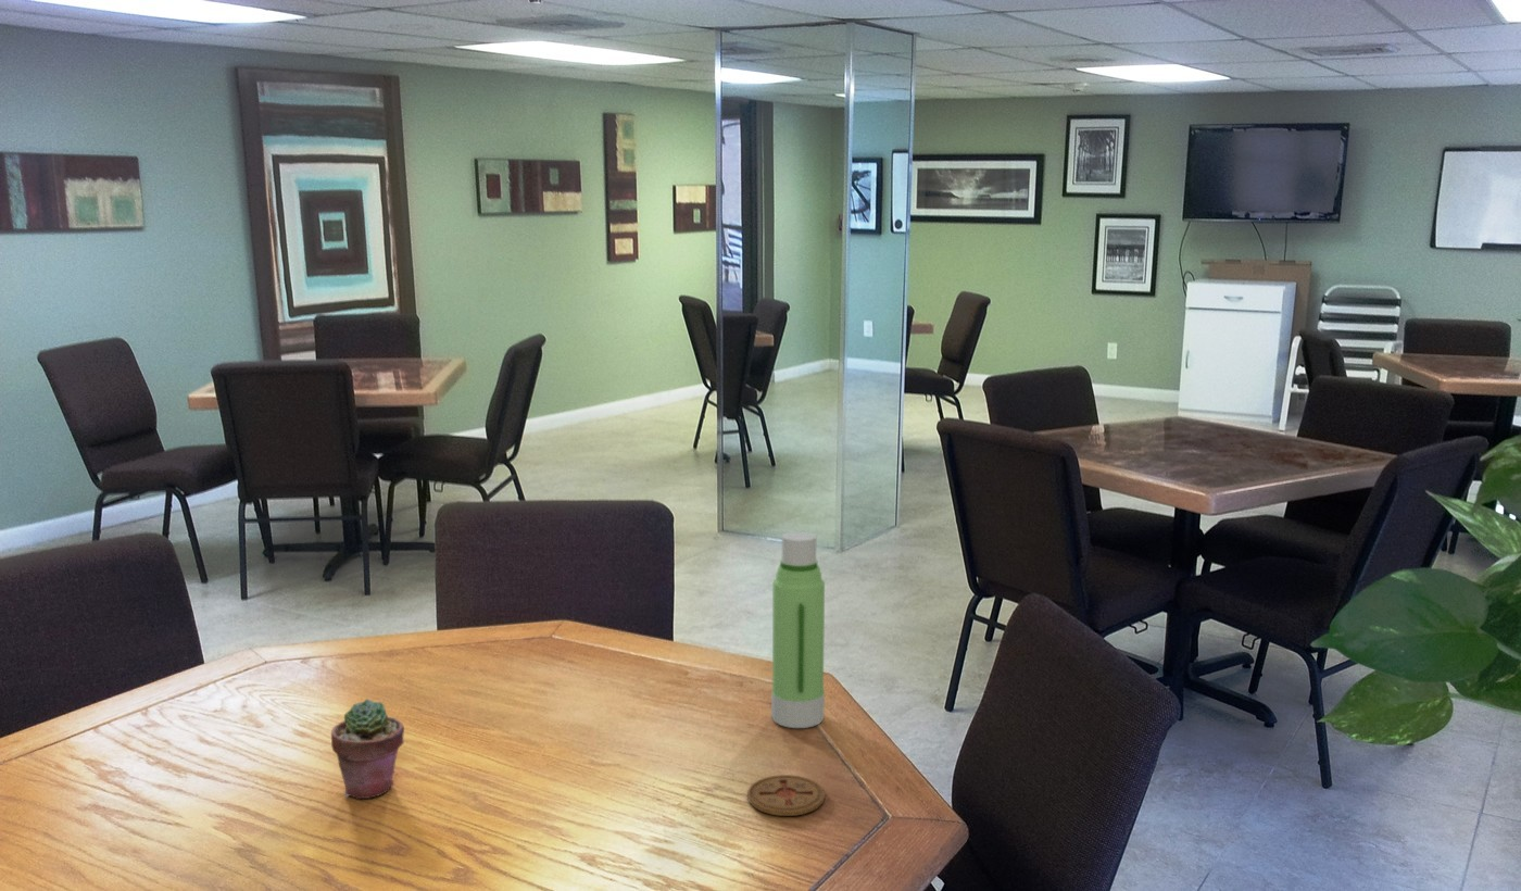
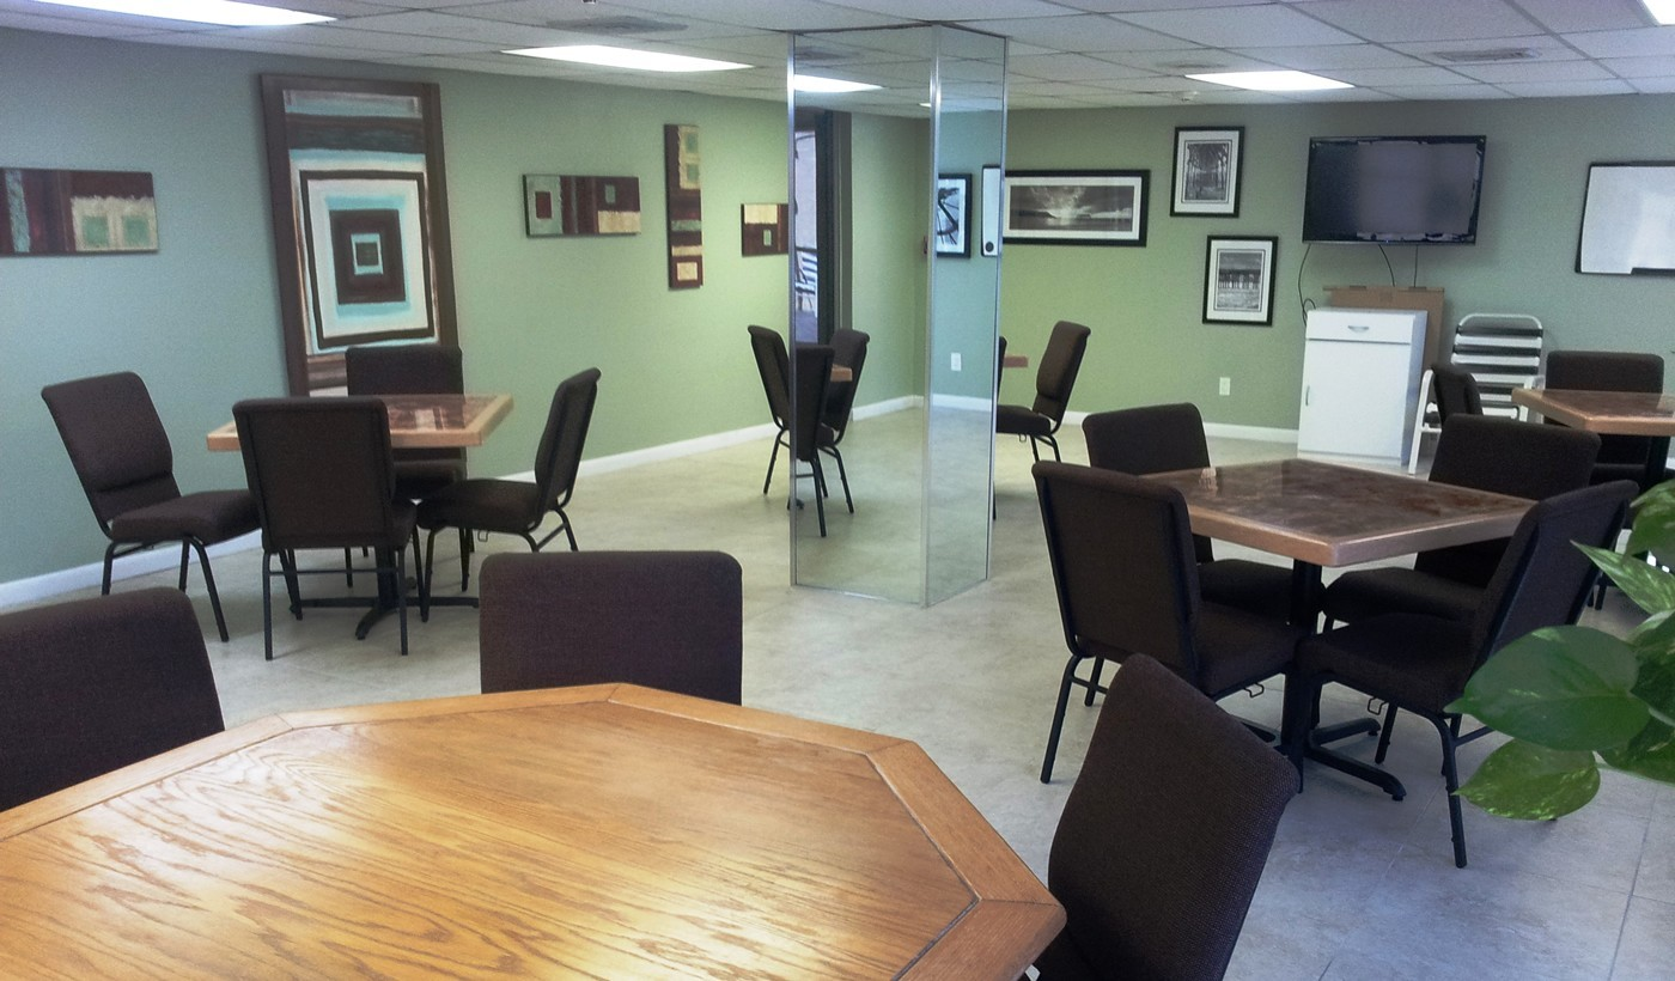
- potted succulent (367, 745)
- coaster (785, 794)
- water bottle (797, 628)
